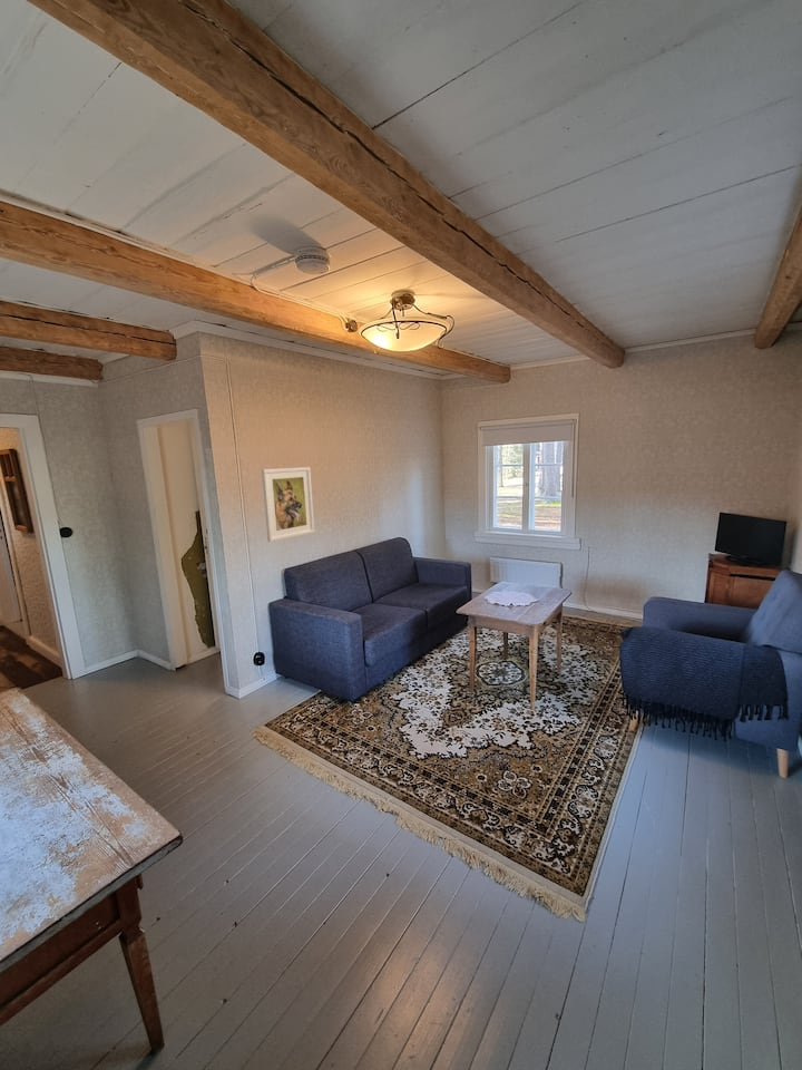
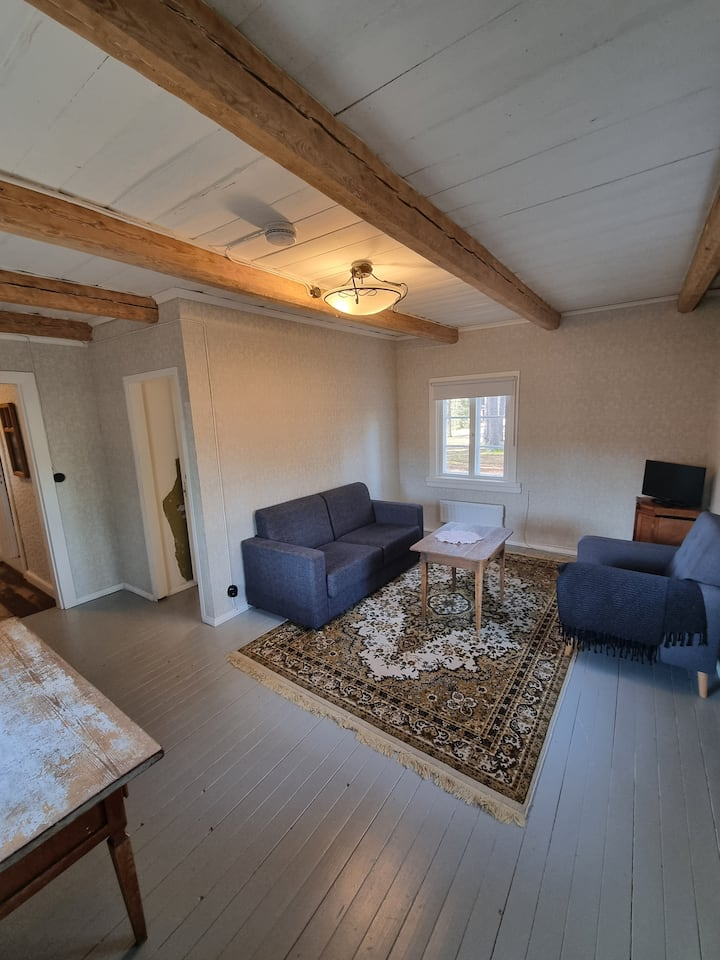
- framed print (290, 503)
